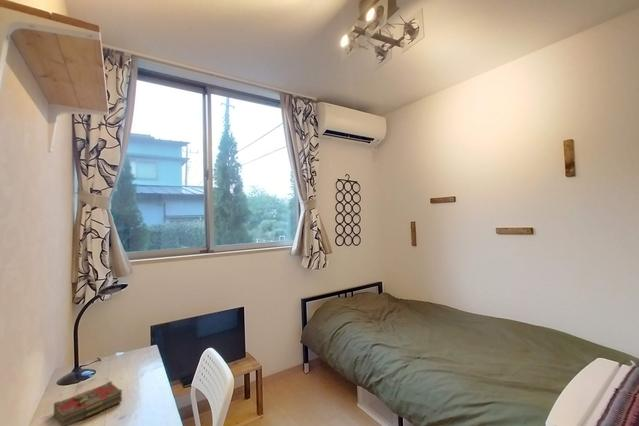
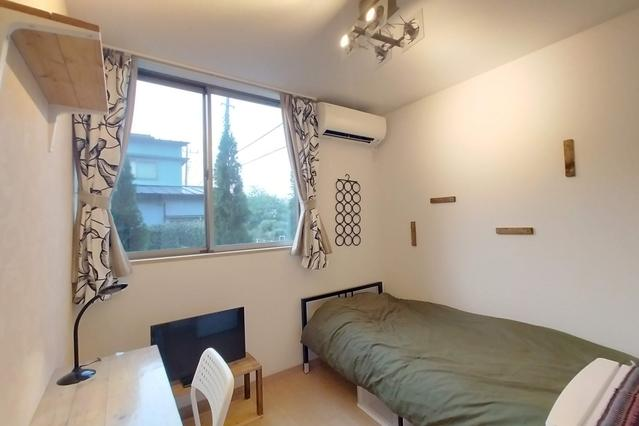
- book (89, 401)
